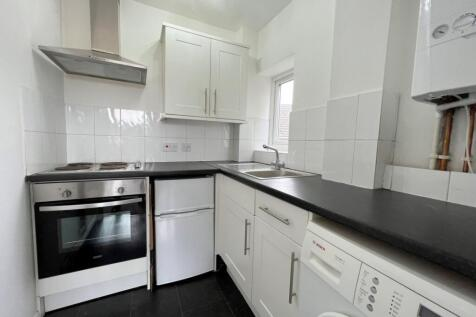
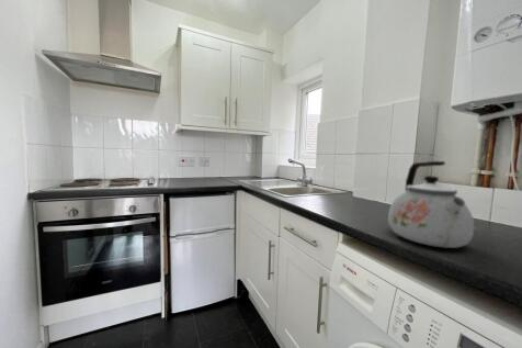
+ kettle (430, 200)
